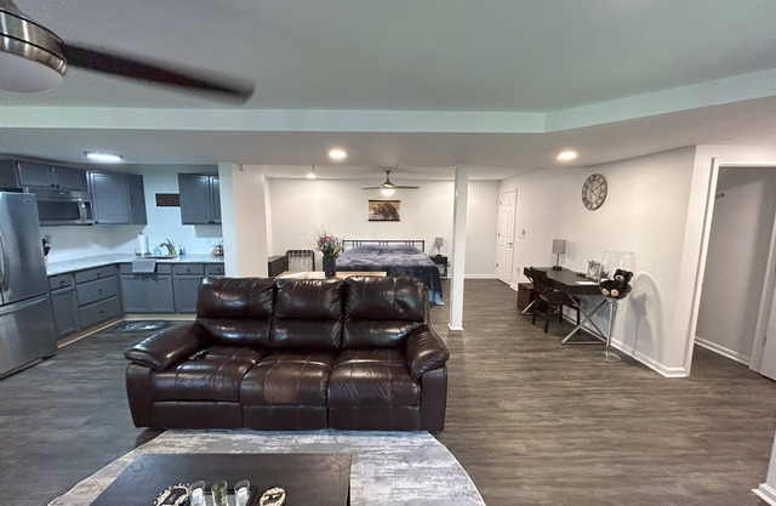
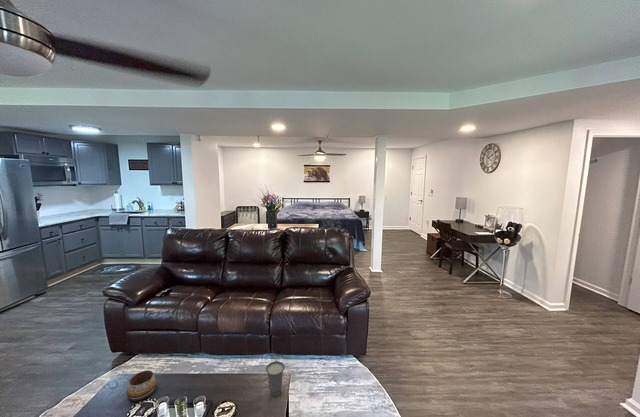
+ decorative bowl (141, 385)
+ cup (275, 380)
